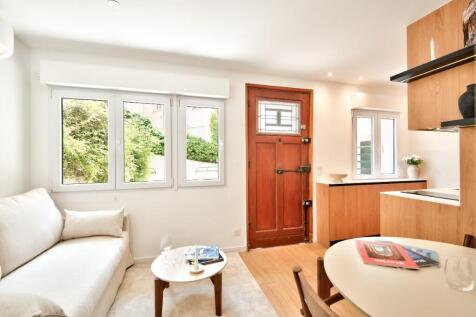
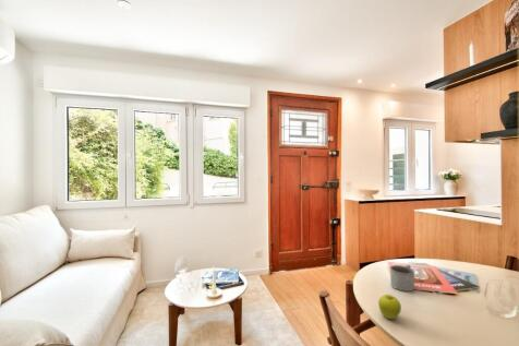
+ fruit (389, 306)
+ mug (402, 276)
